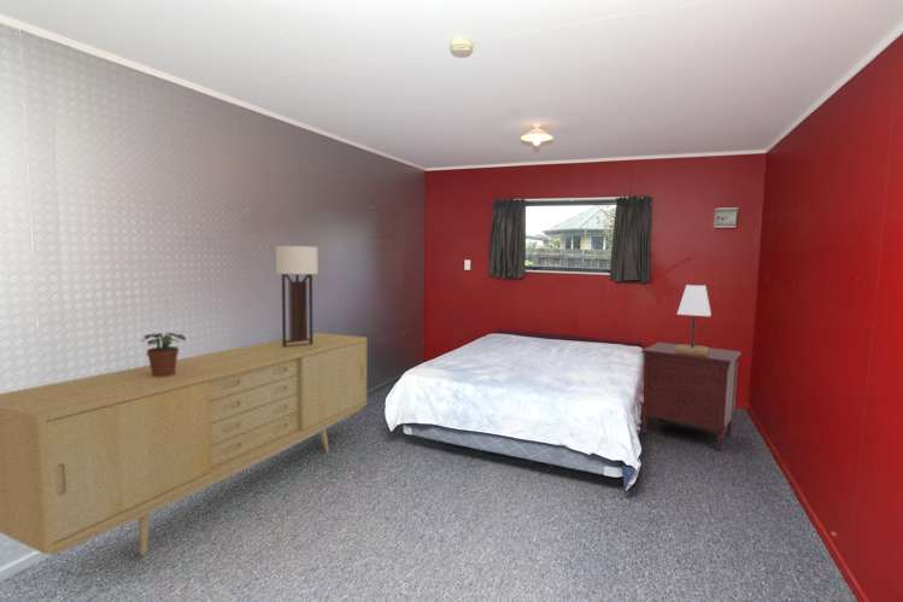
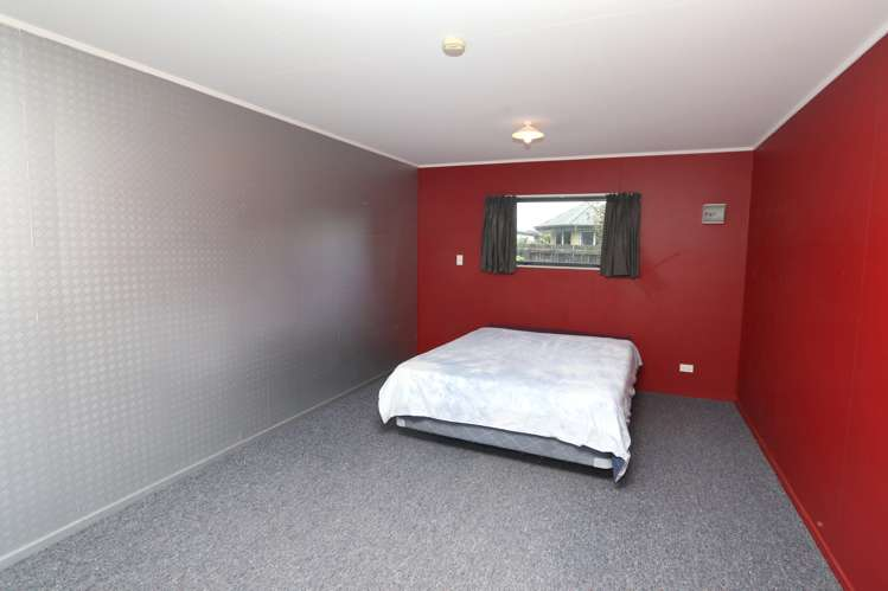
- potted plant (164, 353)
- lamp (693, 317)
- wall sconce (297, 296)
- sideboard (231, 422)
- dresser (688, 392)
